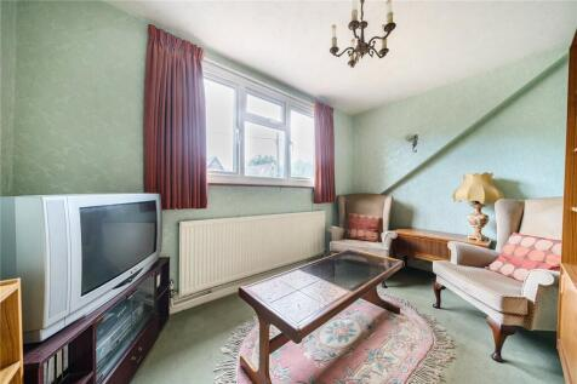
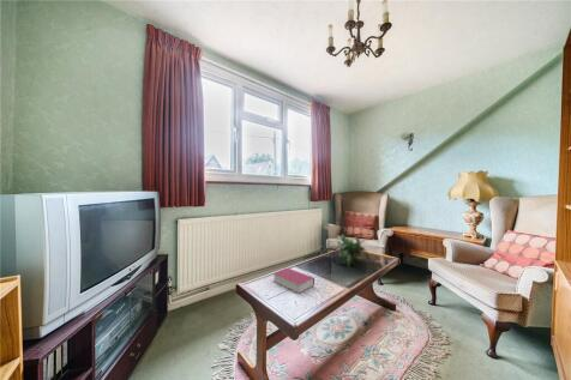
+ book (293, 278)
+ potted plant (347, 248)
